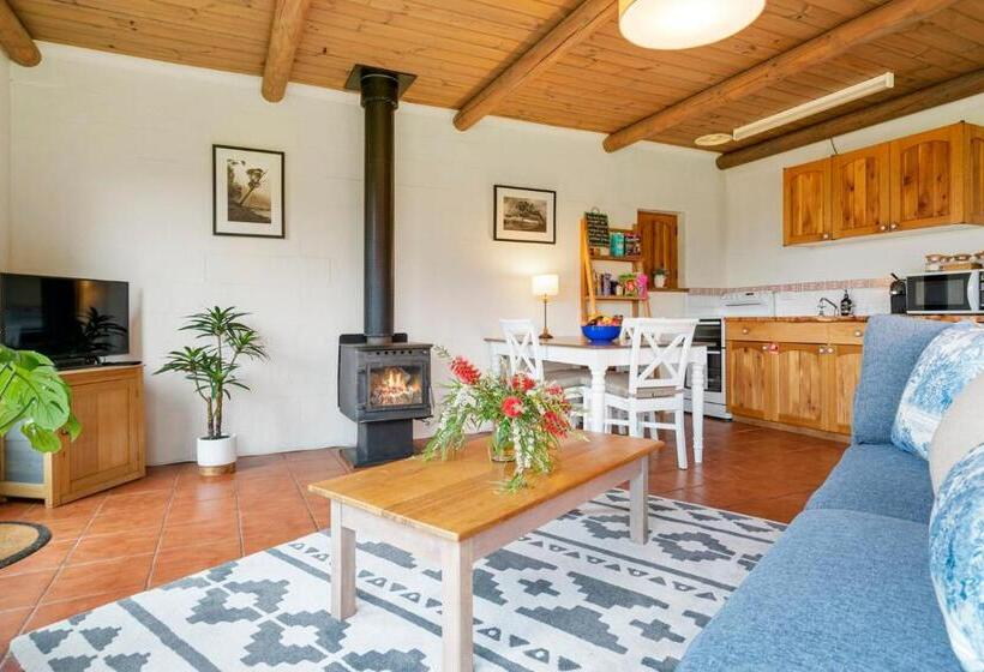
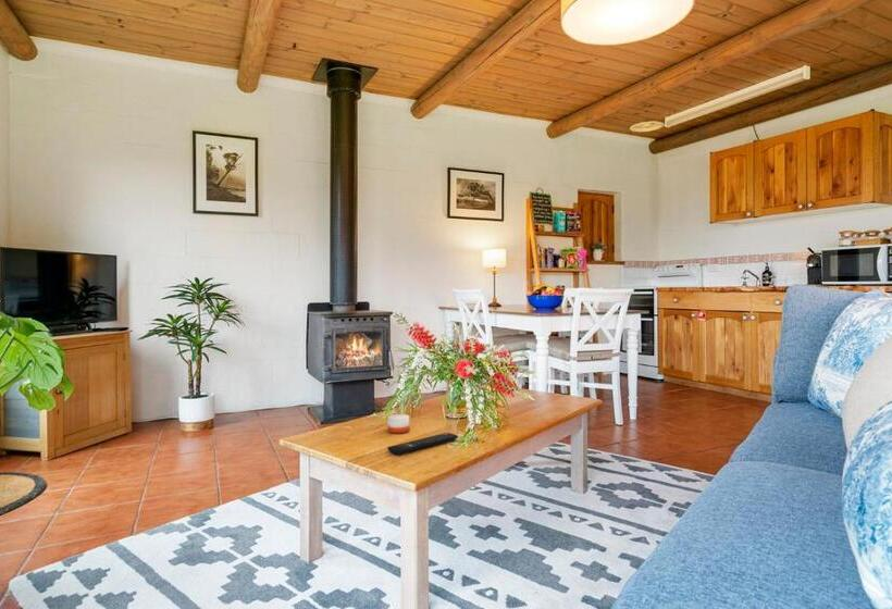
+ remote control (424, 443)
+ candle (398, 415)
